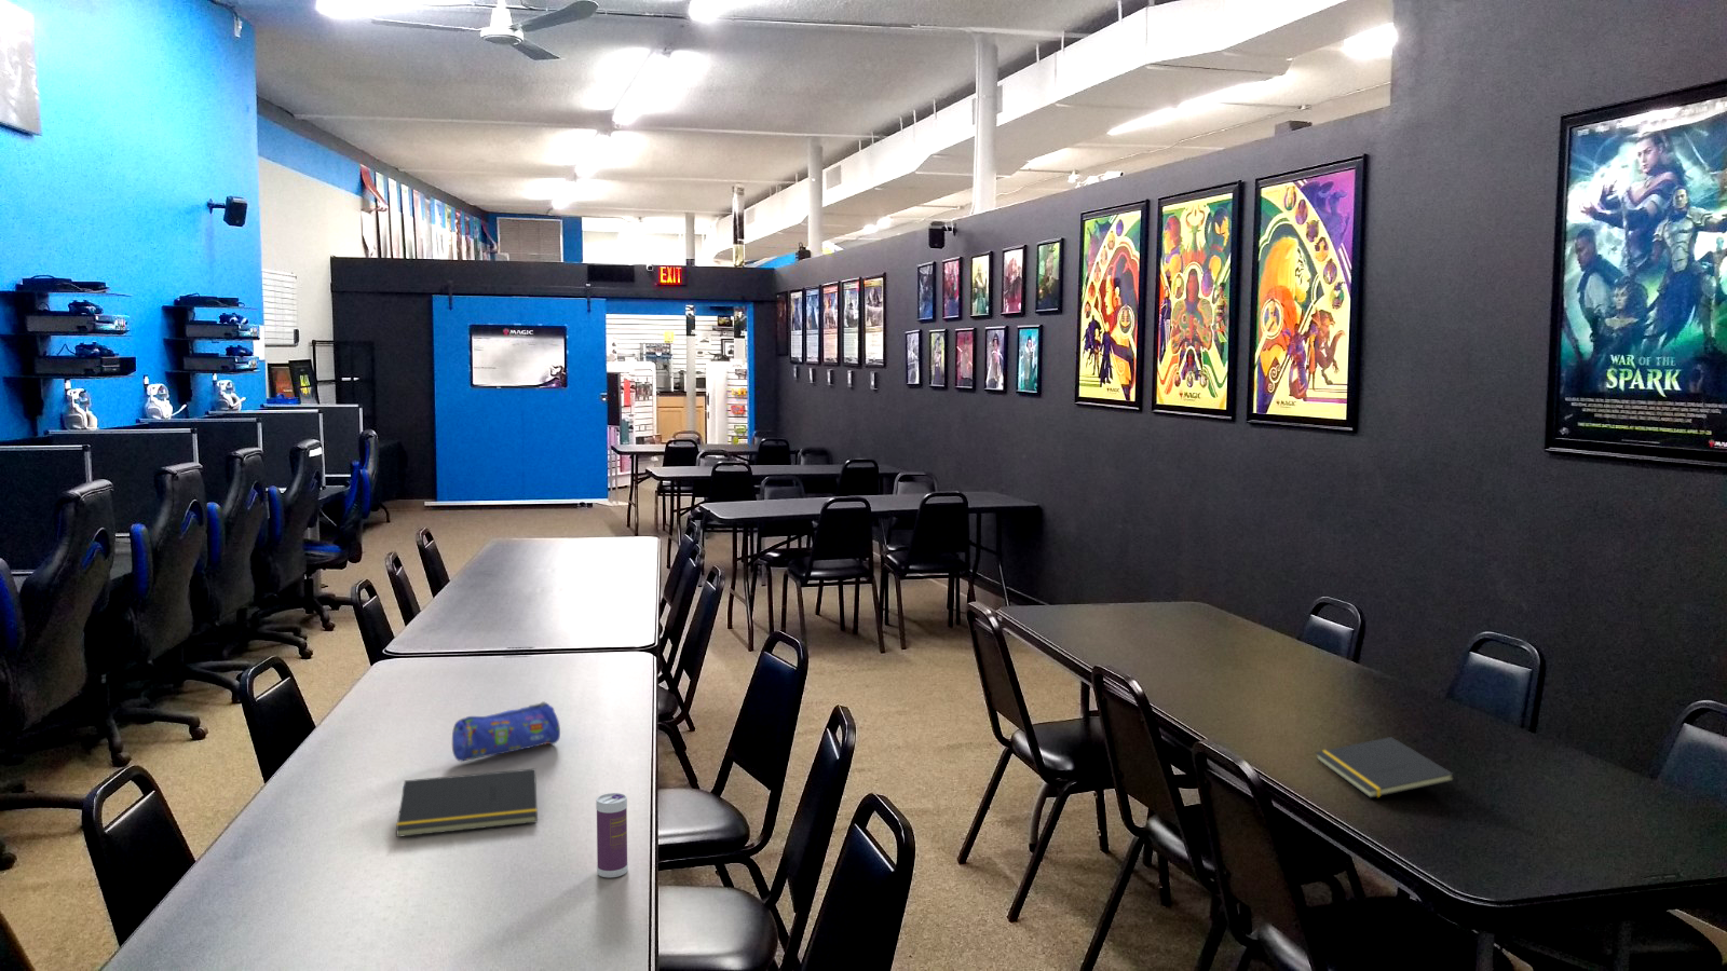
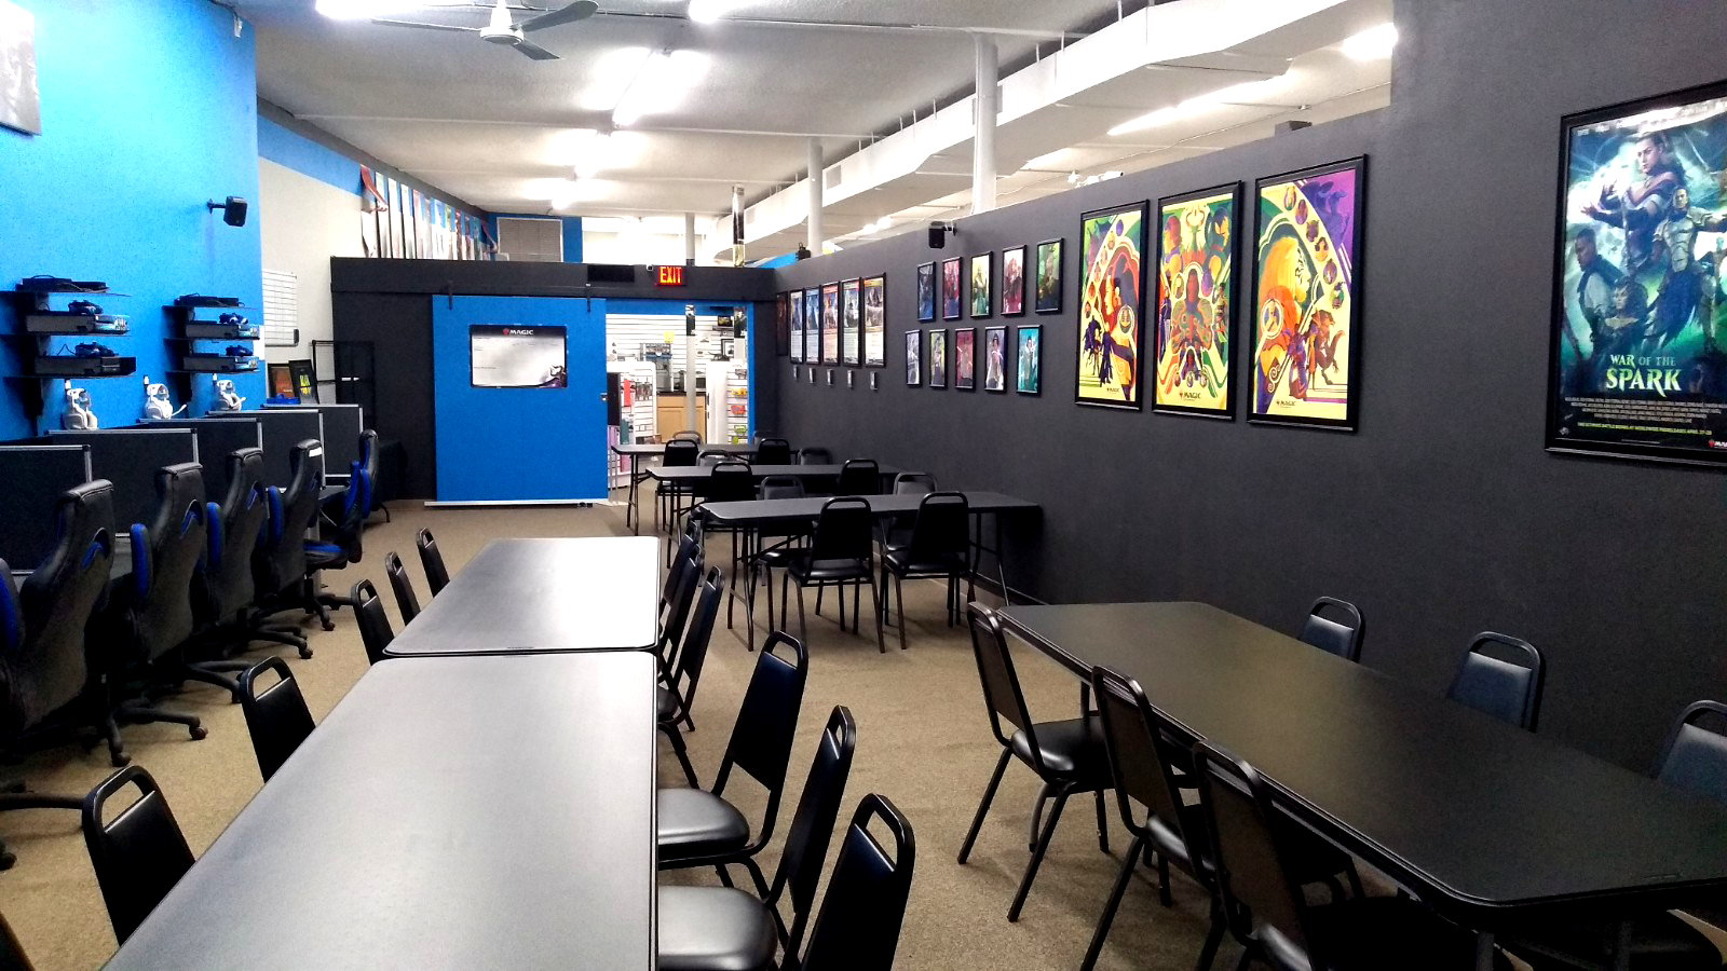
- notepad (1381, 765)
- pencil case (508, 729)
- beverage can (612, 833)
- notepad (470, 800)
